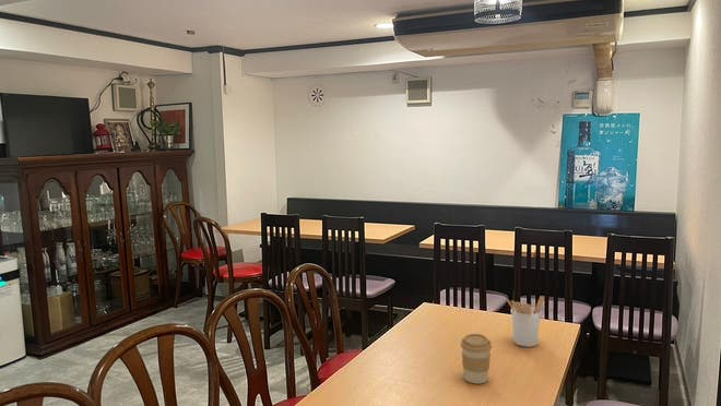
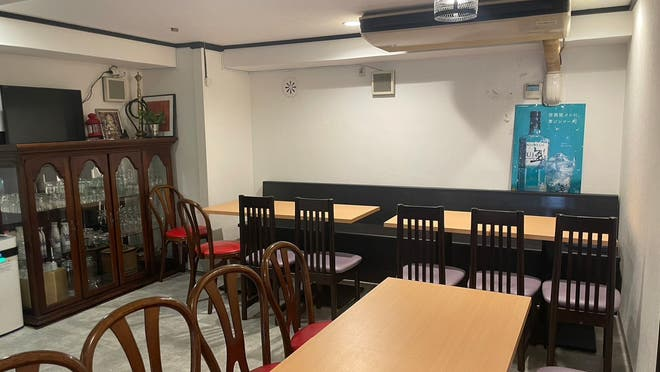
- coffee cup (475, 358)
- utensil holder (523, 320)
